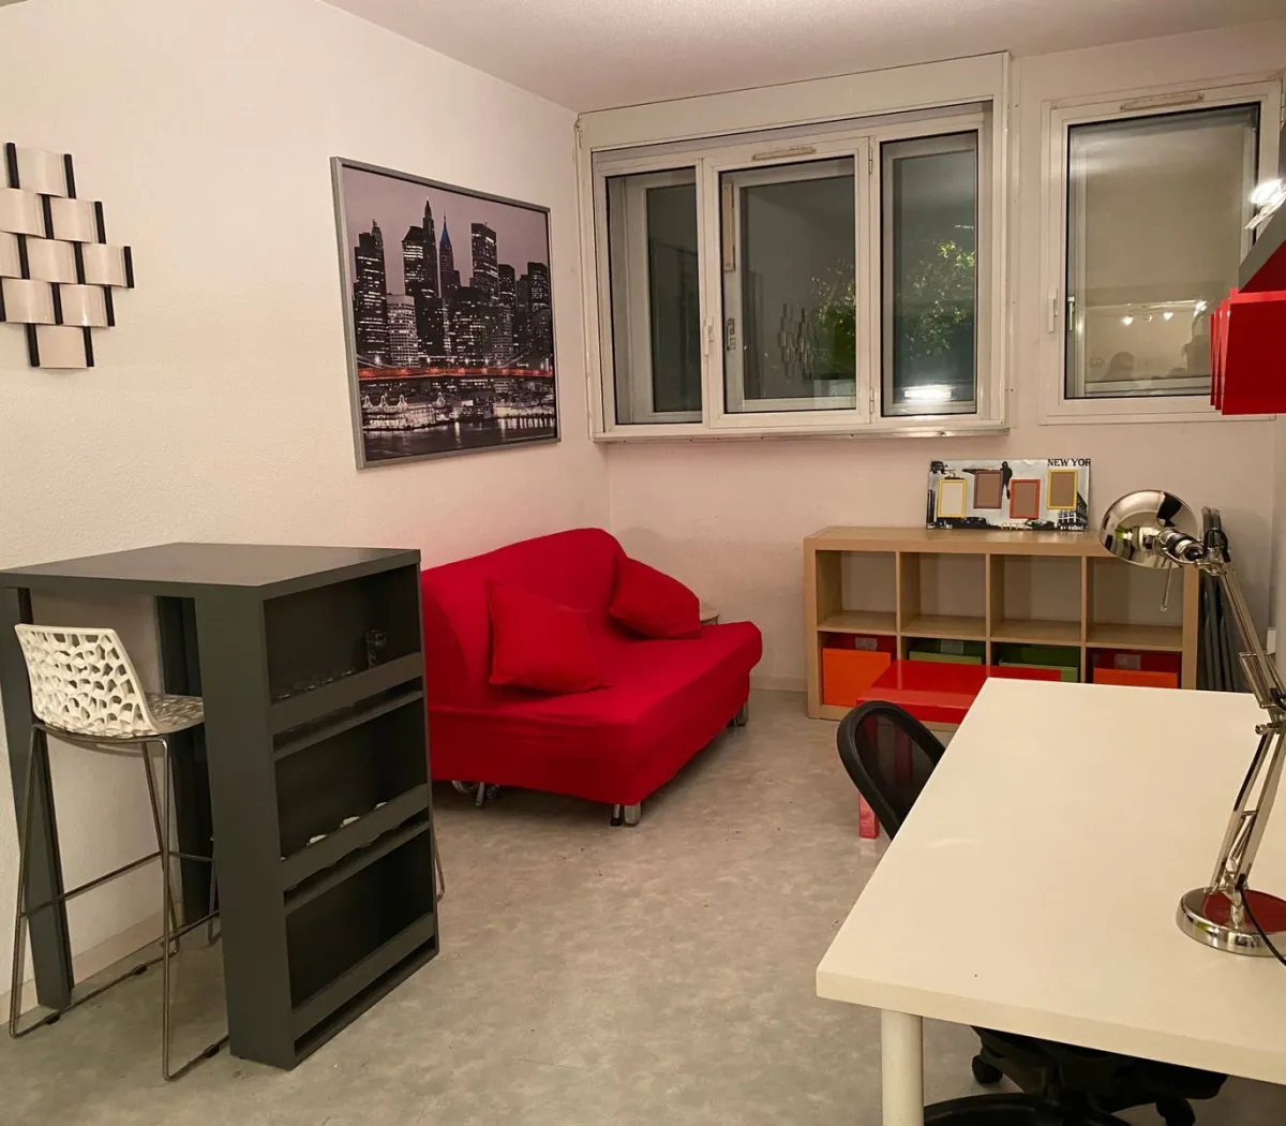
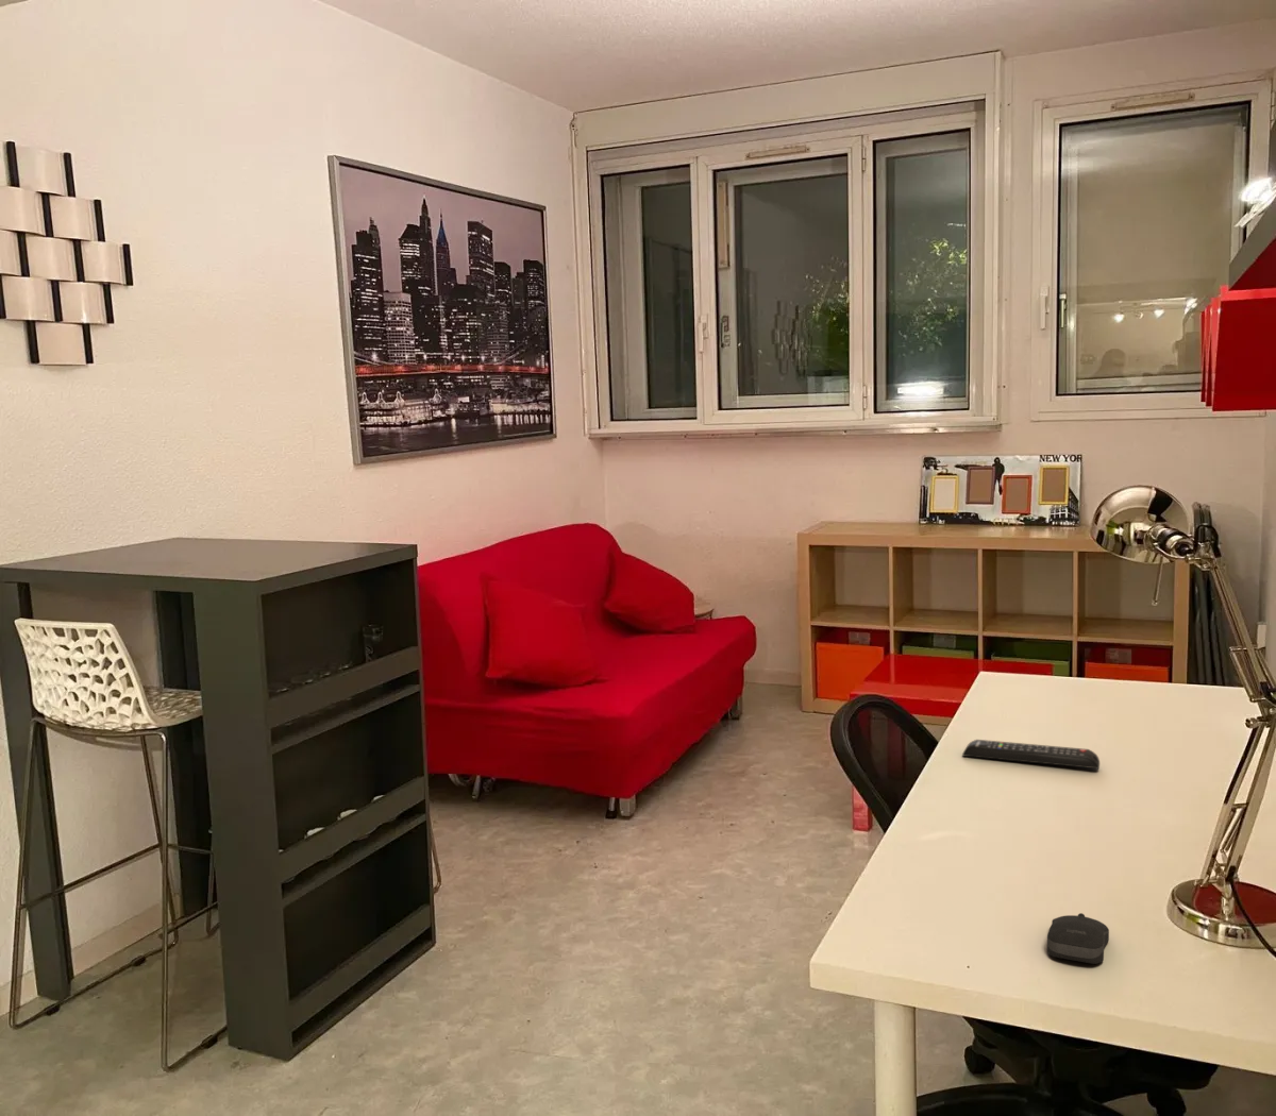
+ remote control (1030, 754)
+ computer mouse (1077, 932)
